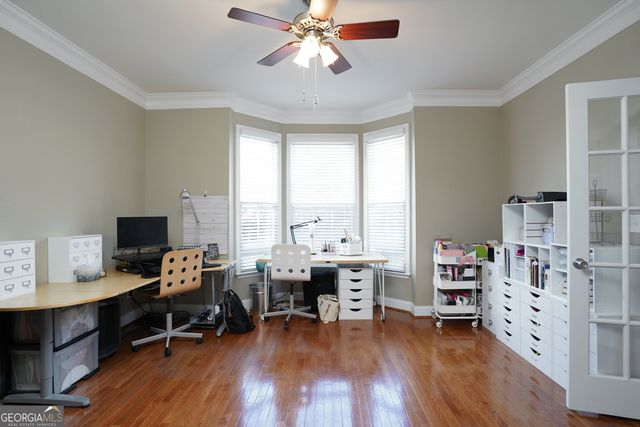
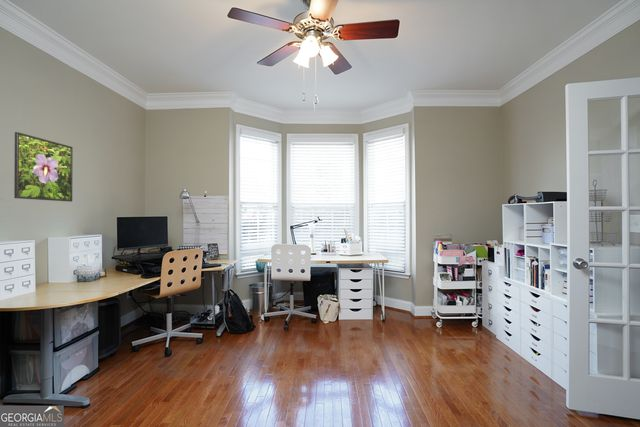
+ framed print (46, 170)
